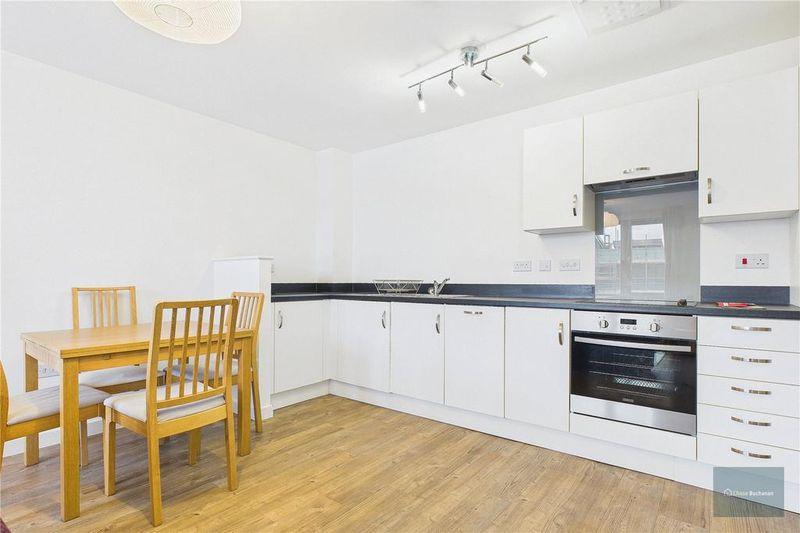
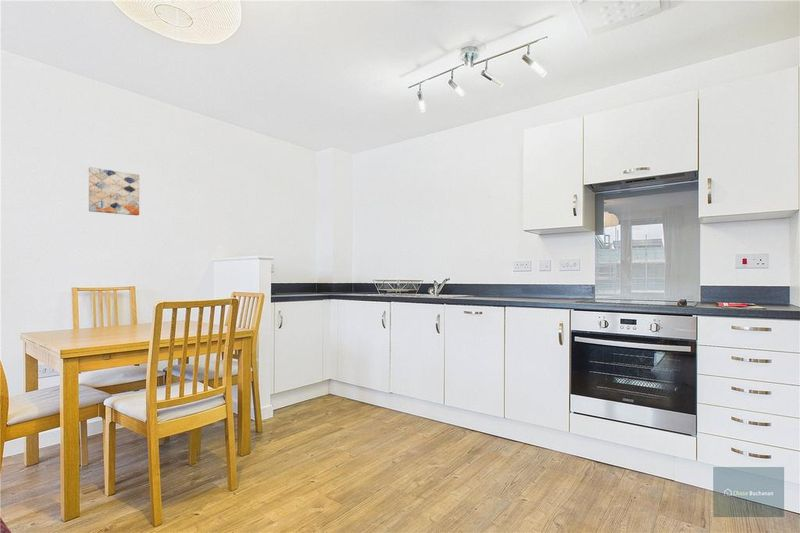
+ wall art (114, 192)
